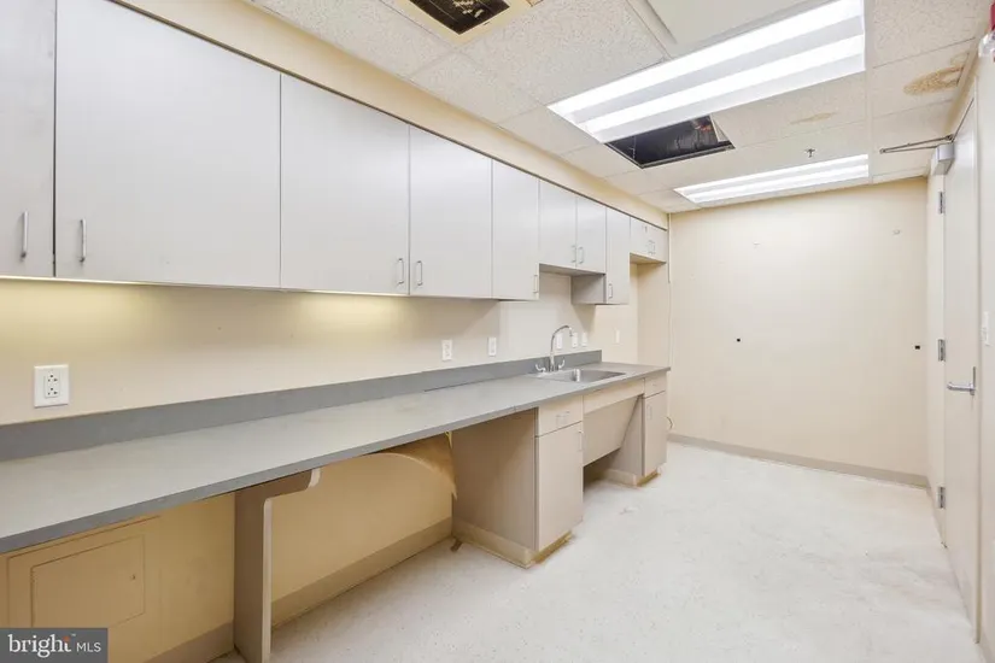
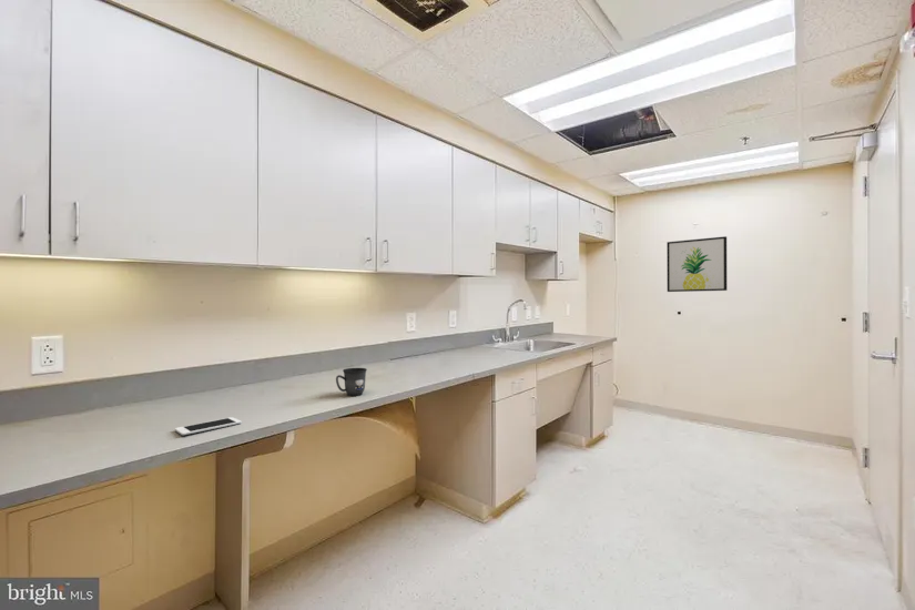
+ wall art (695, 265)
+ cell phone (209, 425)
+ mug (350, 382)
